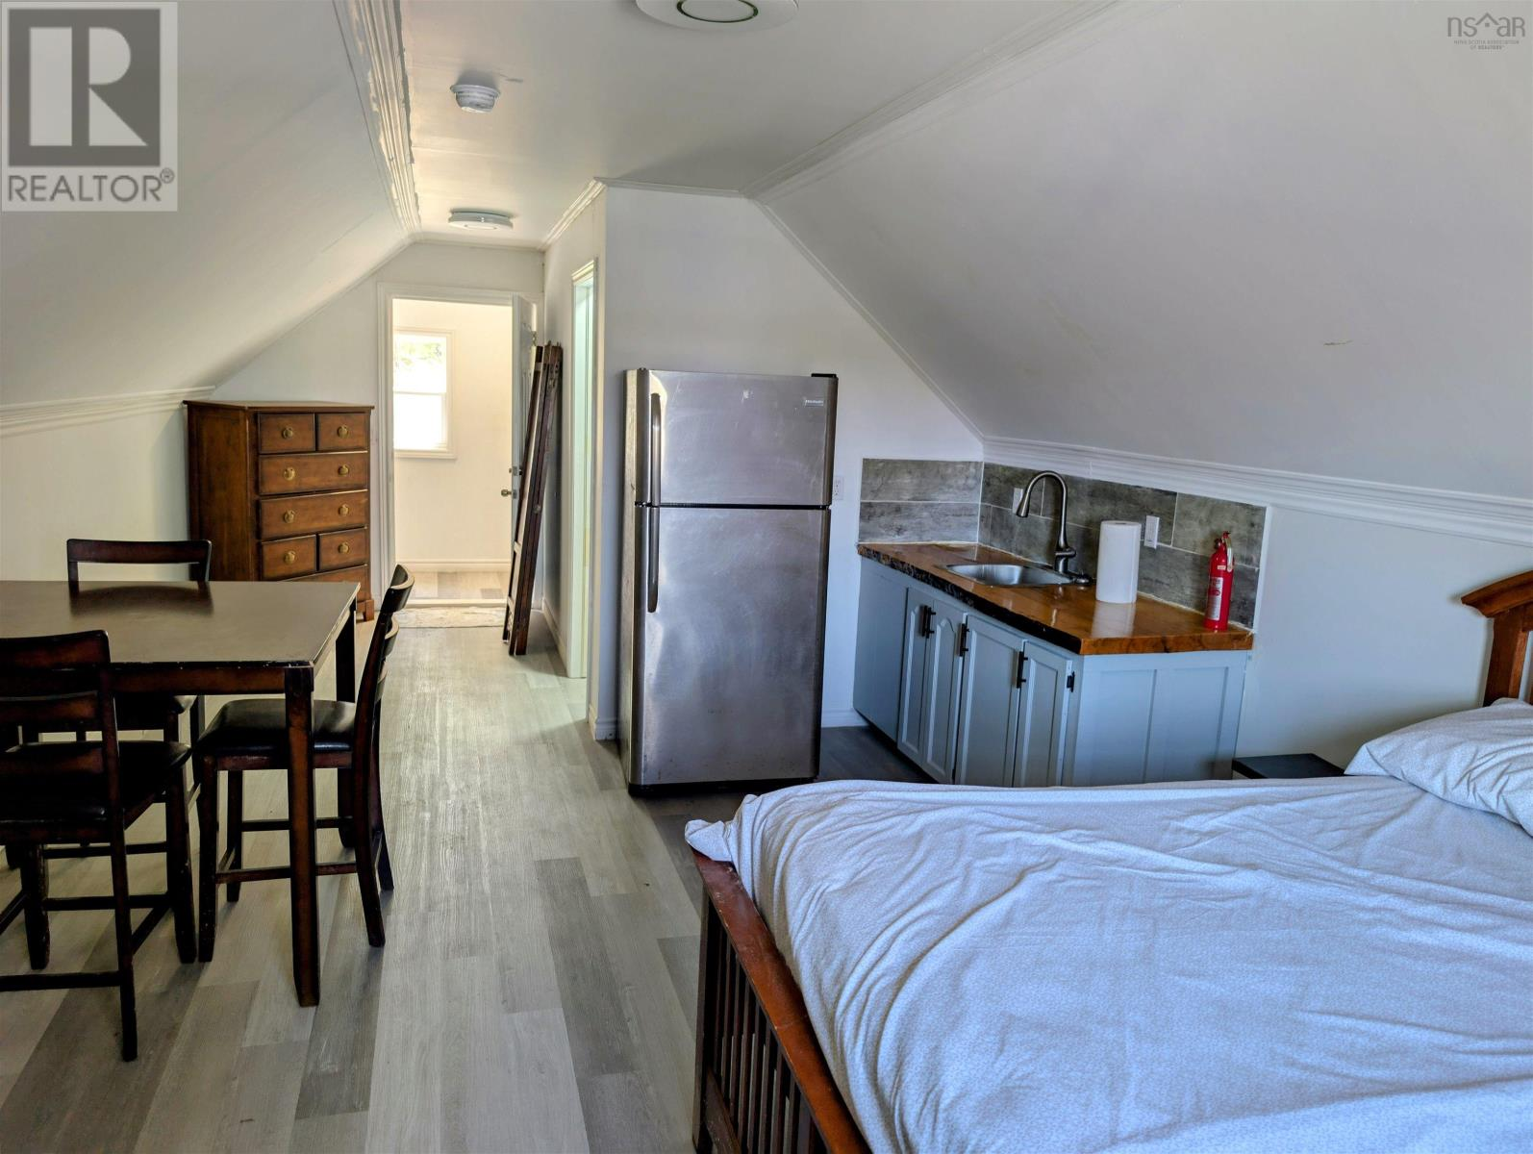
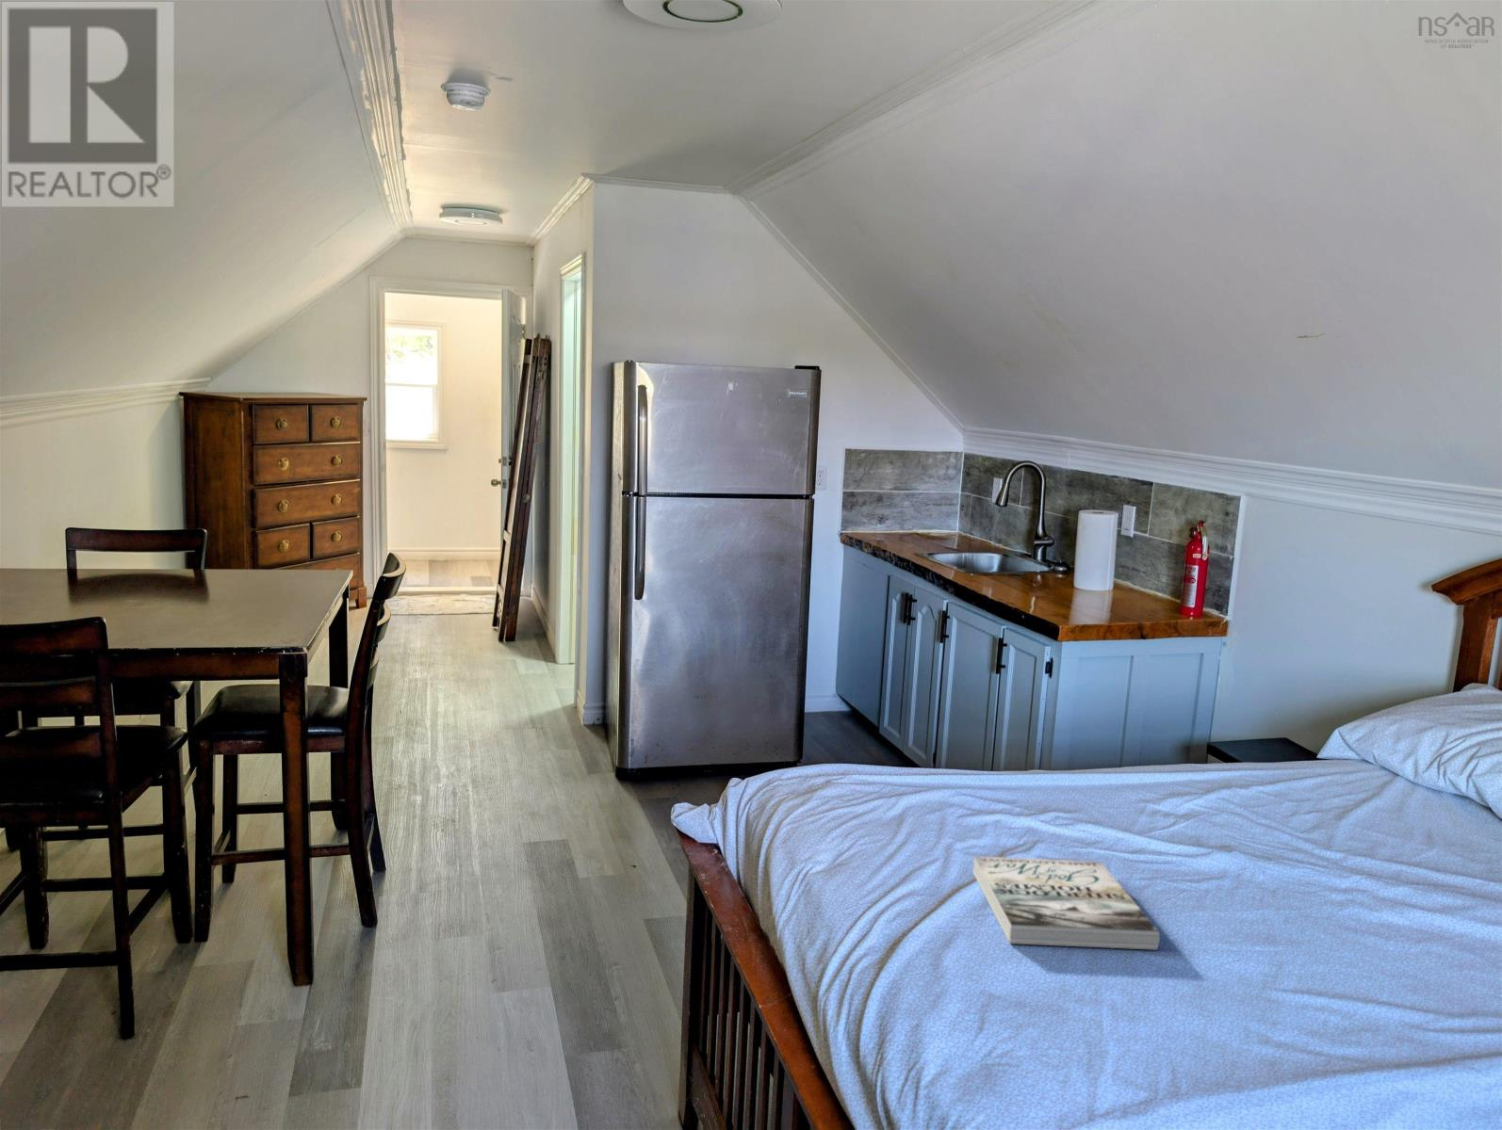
+ book (1059, 900)
